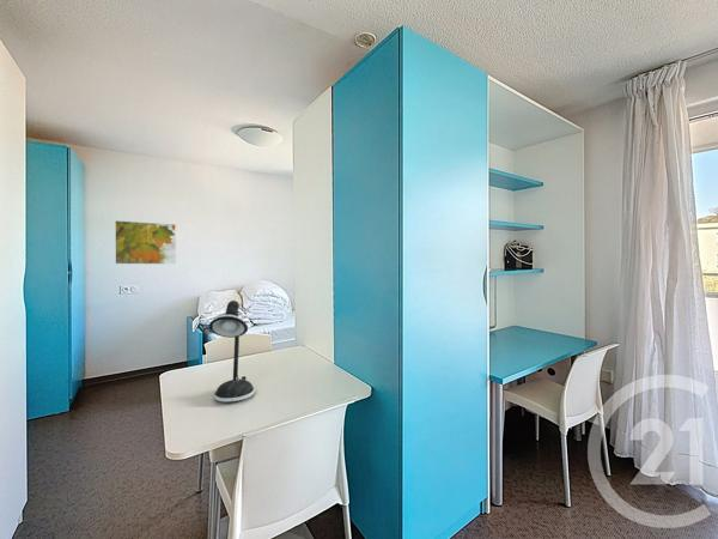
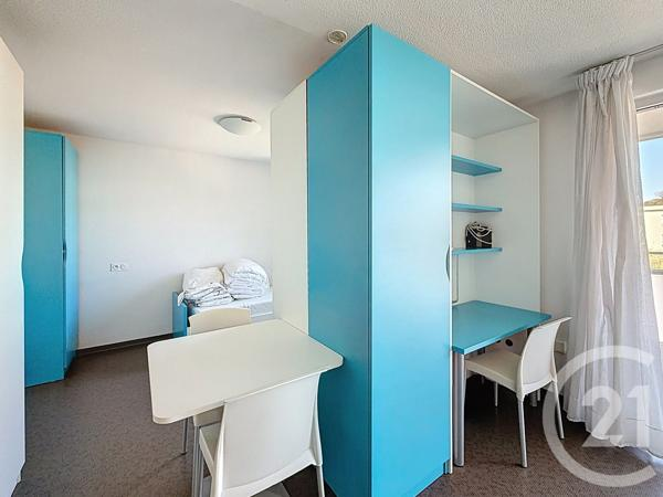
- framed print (146, 243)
- desk lamp (235, 346)
